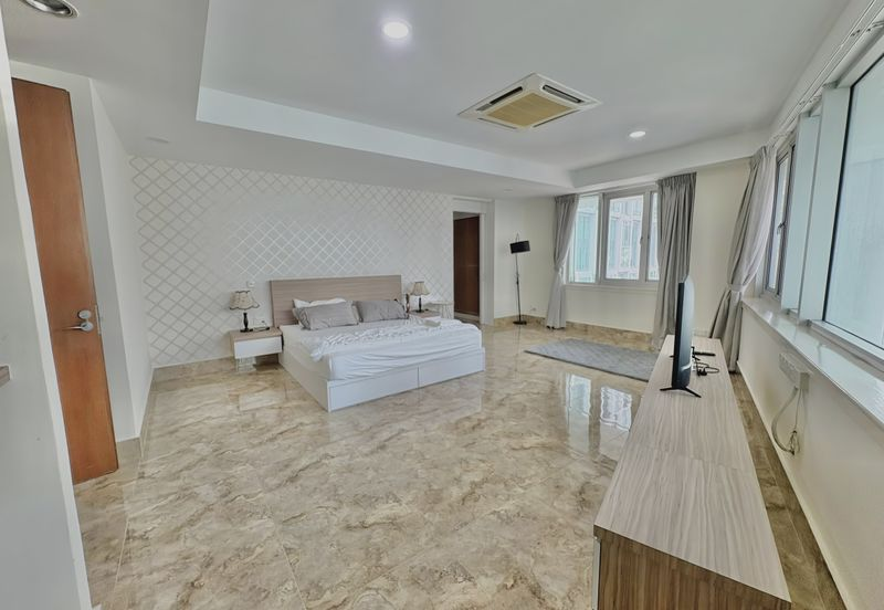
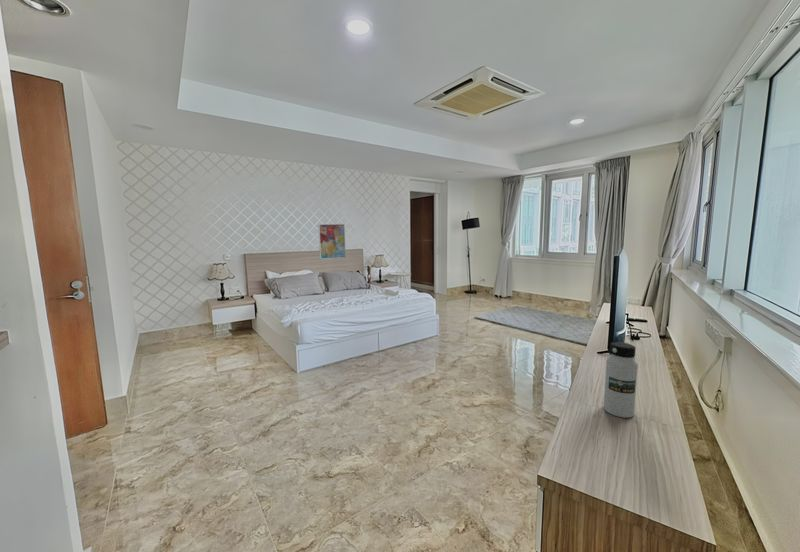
+ wall art (332, 241)
+ water bottle (620, 378)
